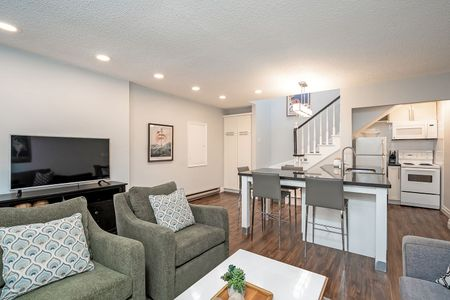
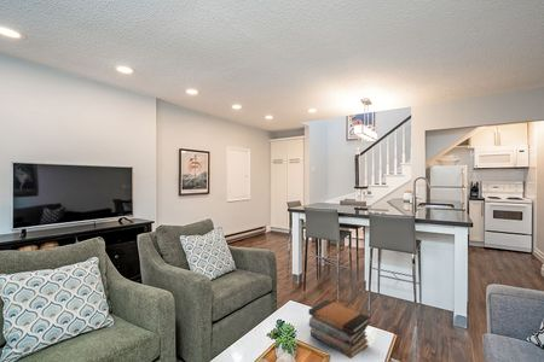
+ book stack (337, 326)
